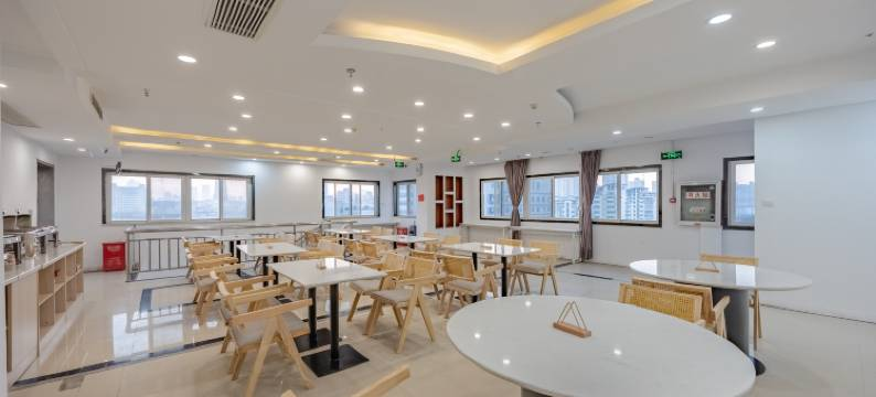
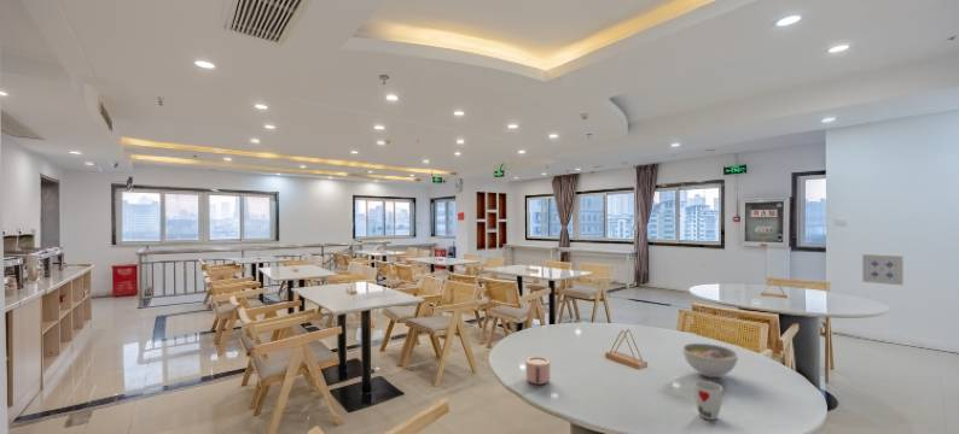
+ mug (537, 371)
+ bowl (709, 362)
+ wall art (882, 269)
+ cup (708, 400)
